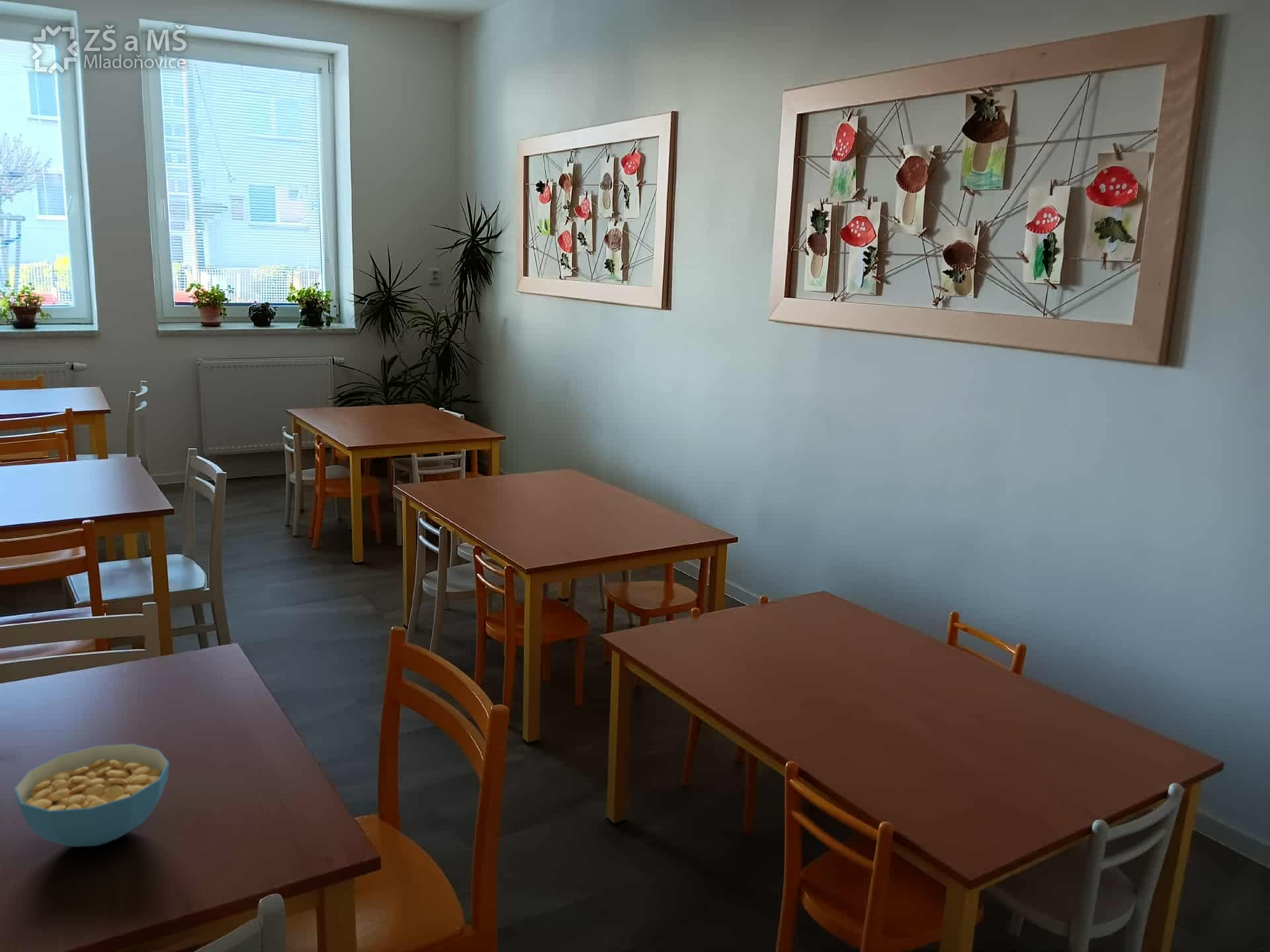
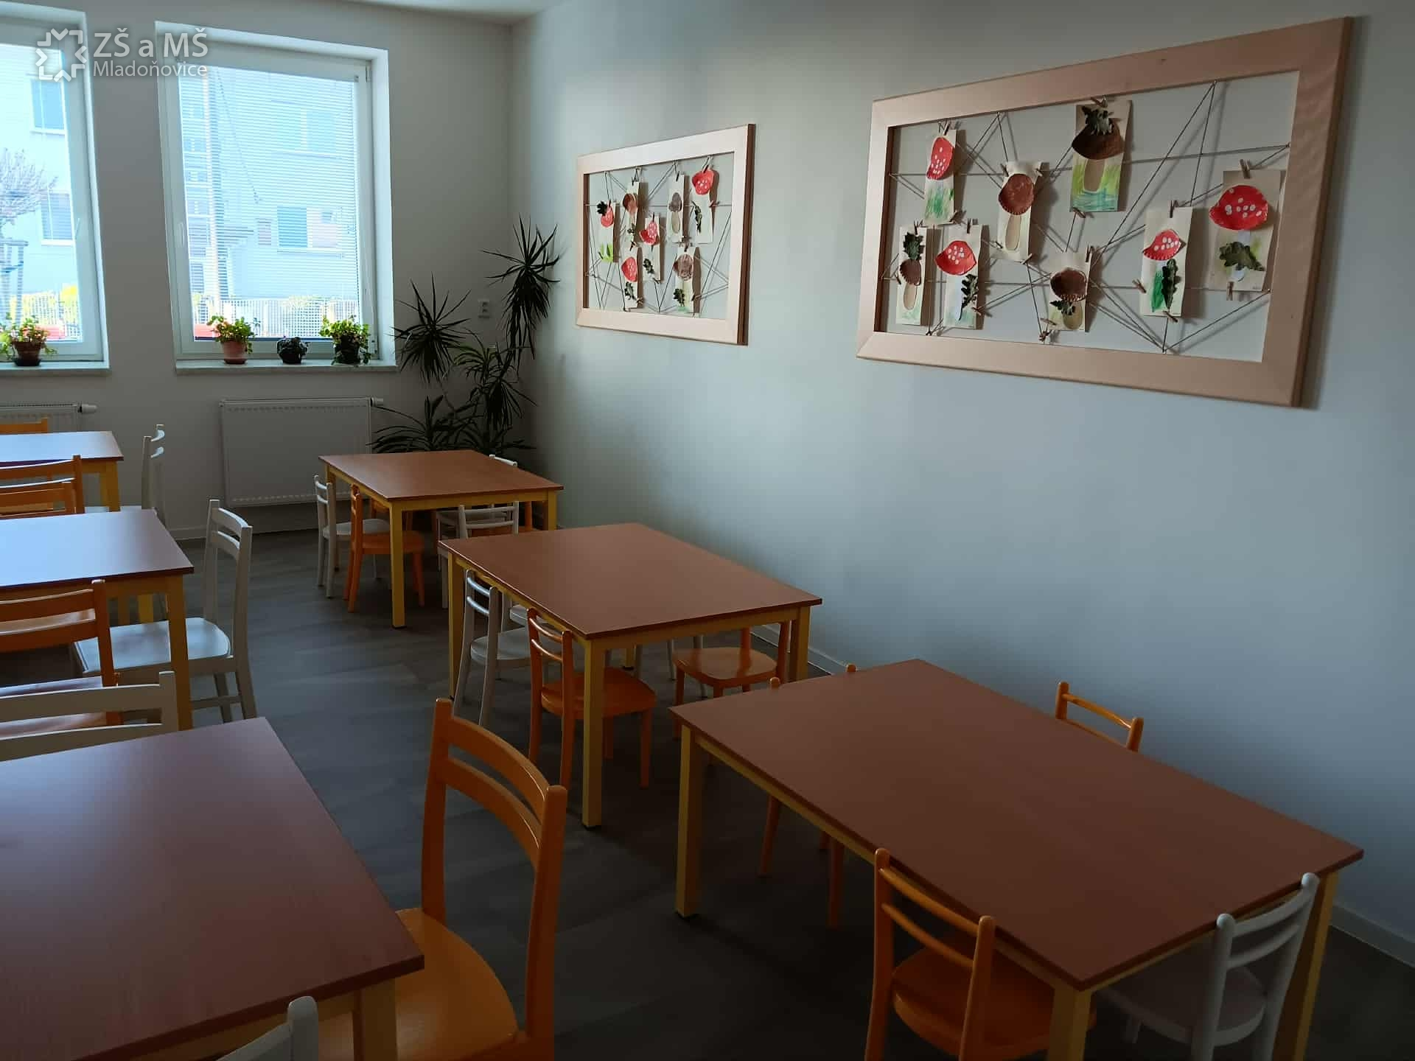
- cereal bowl (96, 805)
